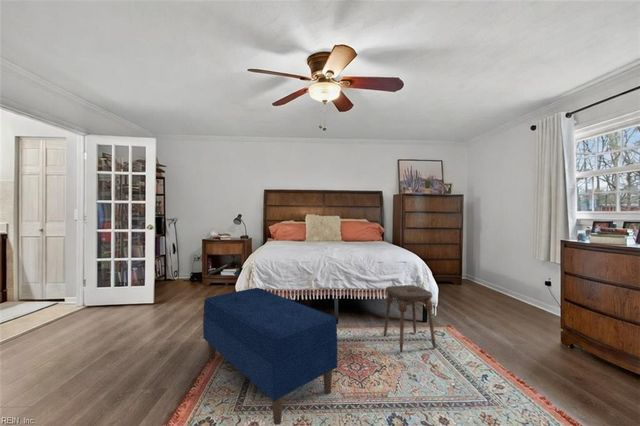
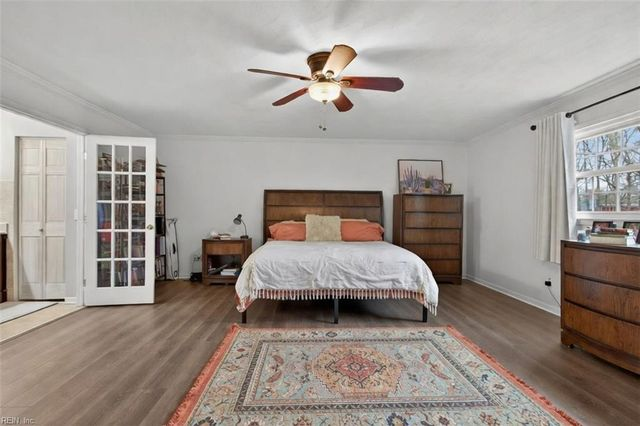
- bench (263, 339)
- stool (412, 313)
